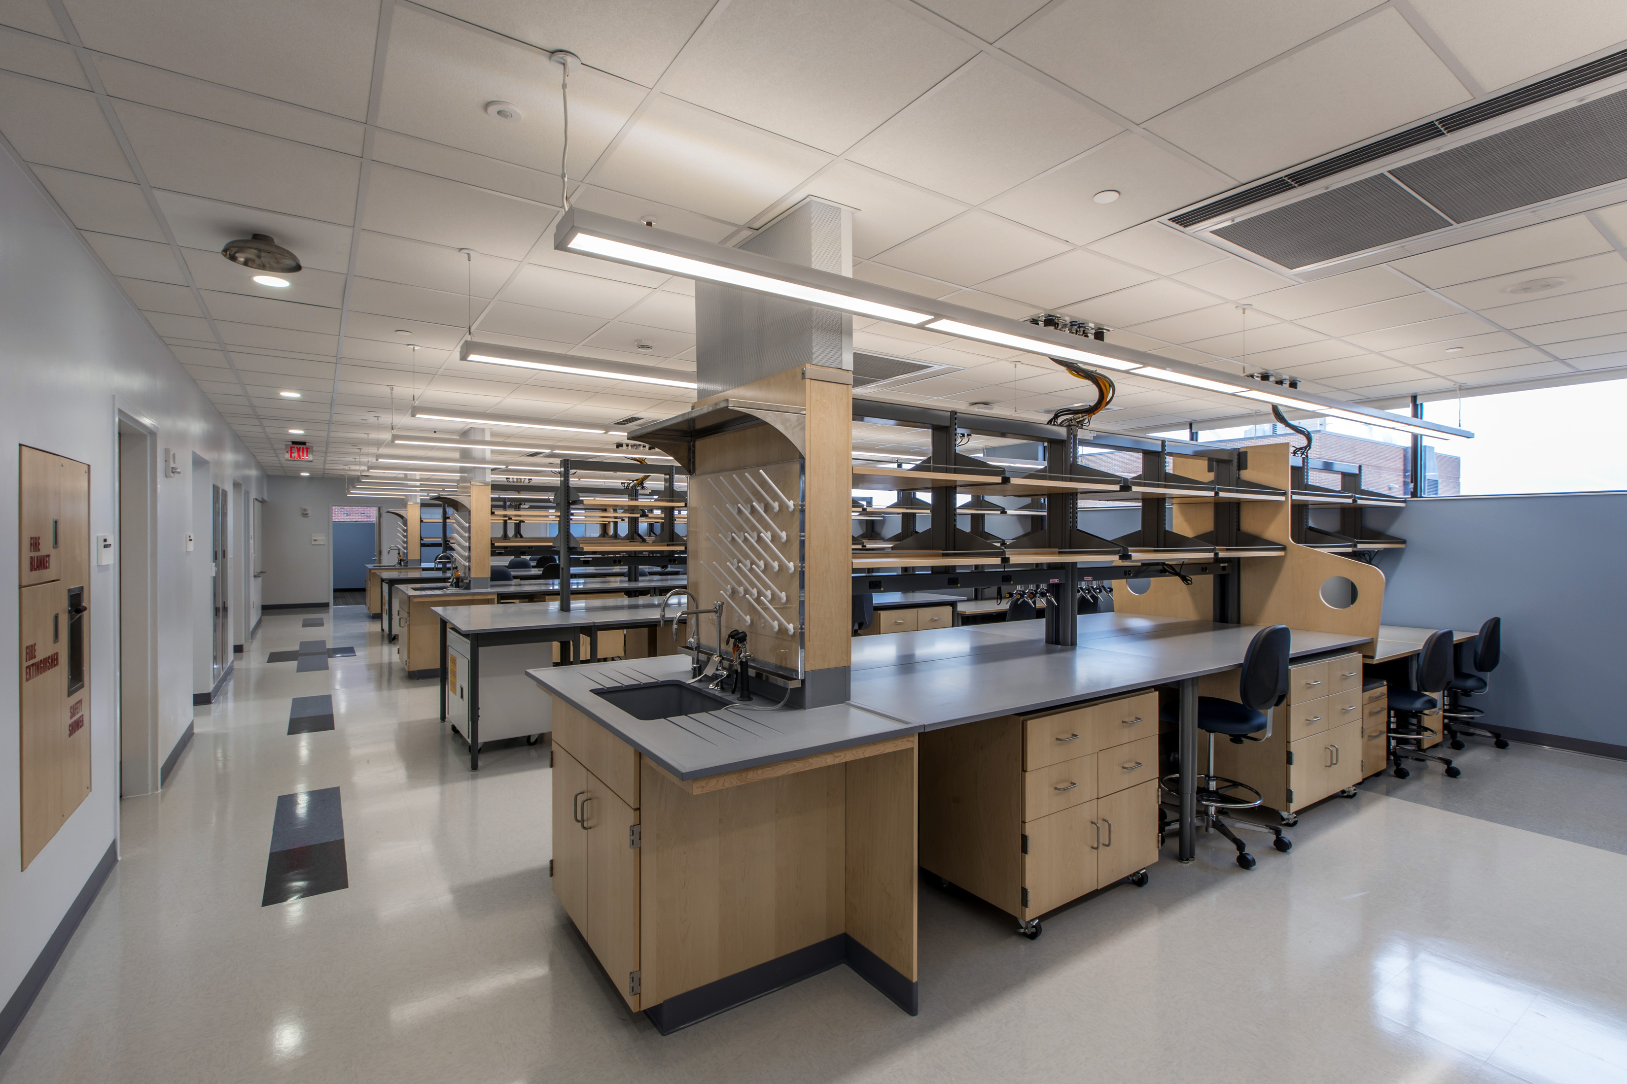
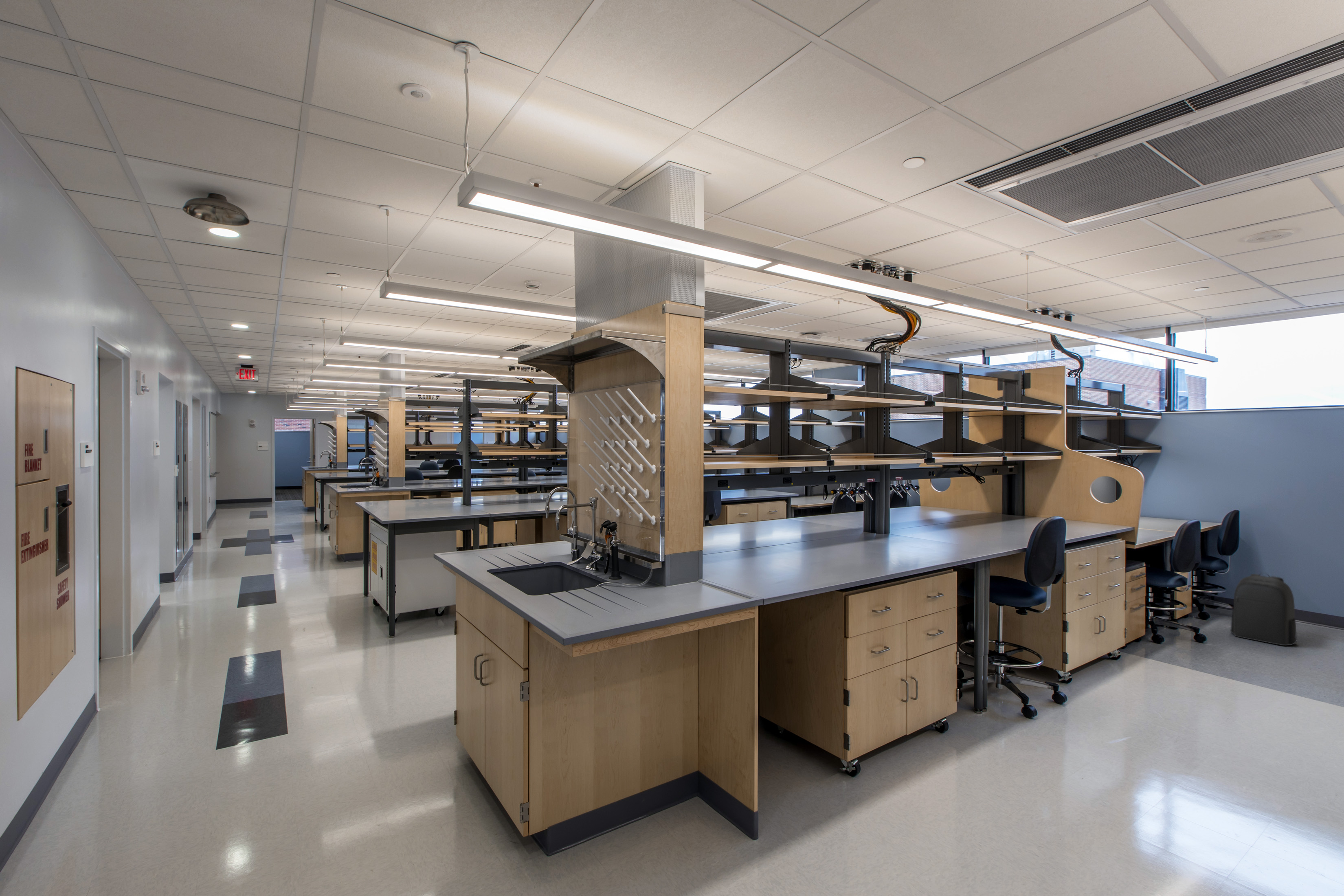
+ backpack (1264, 605)
